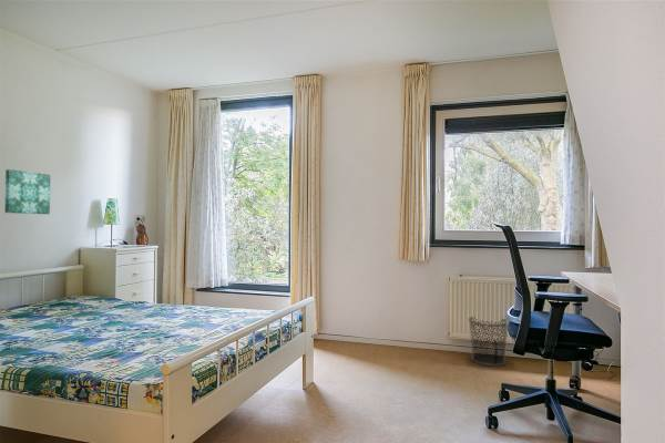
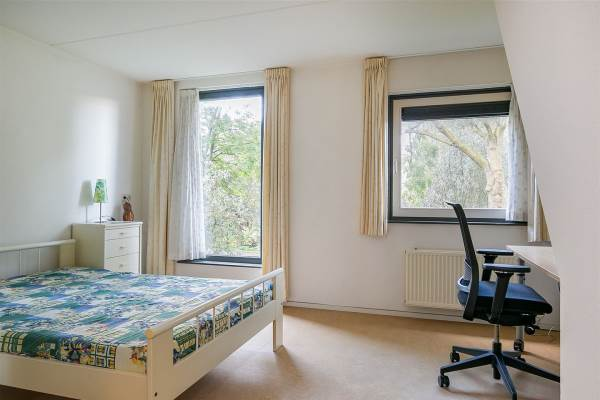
- waste bin (487, 340)
- wall art (28, 193)
